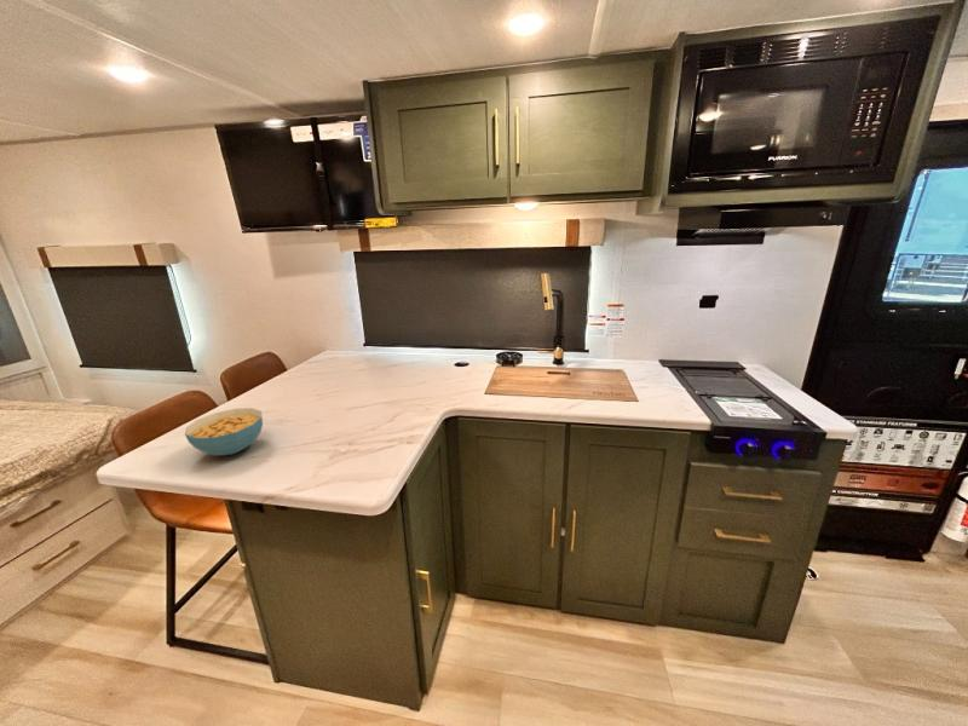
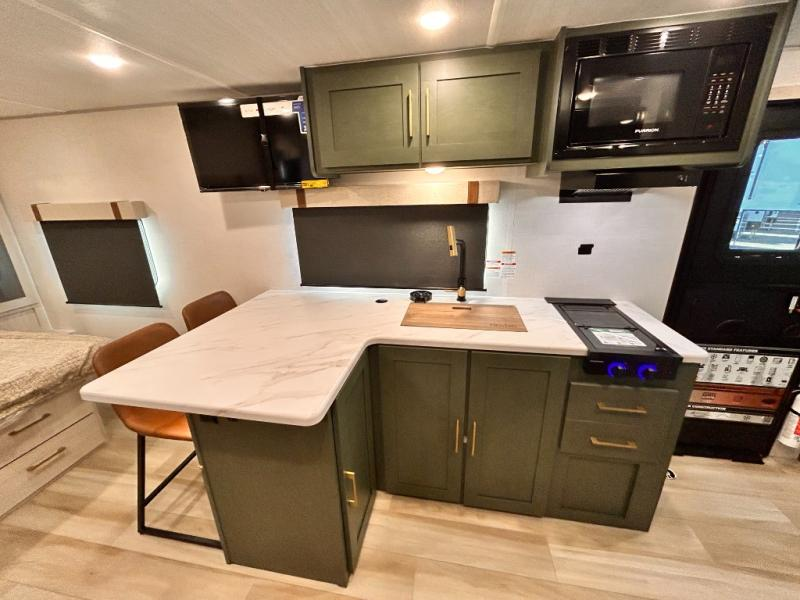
- cereal bowl (229, 436)
